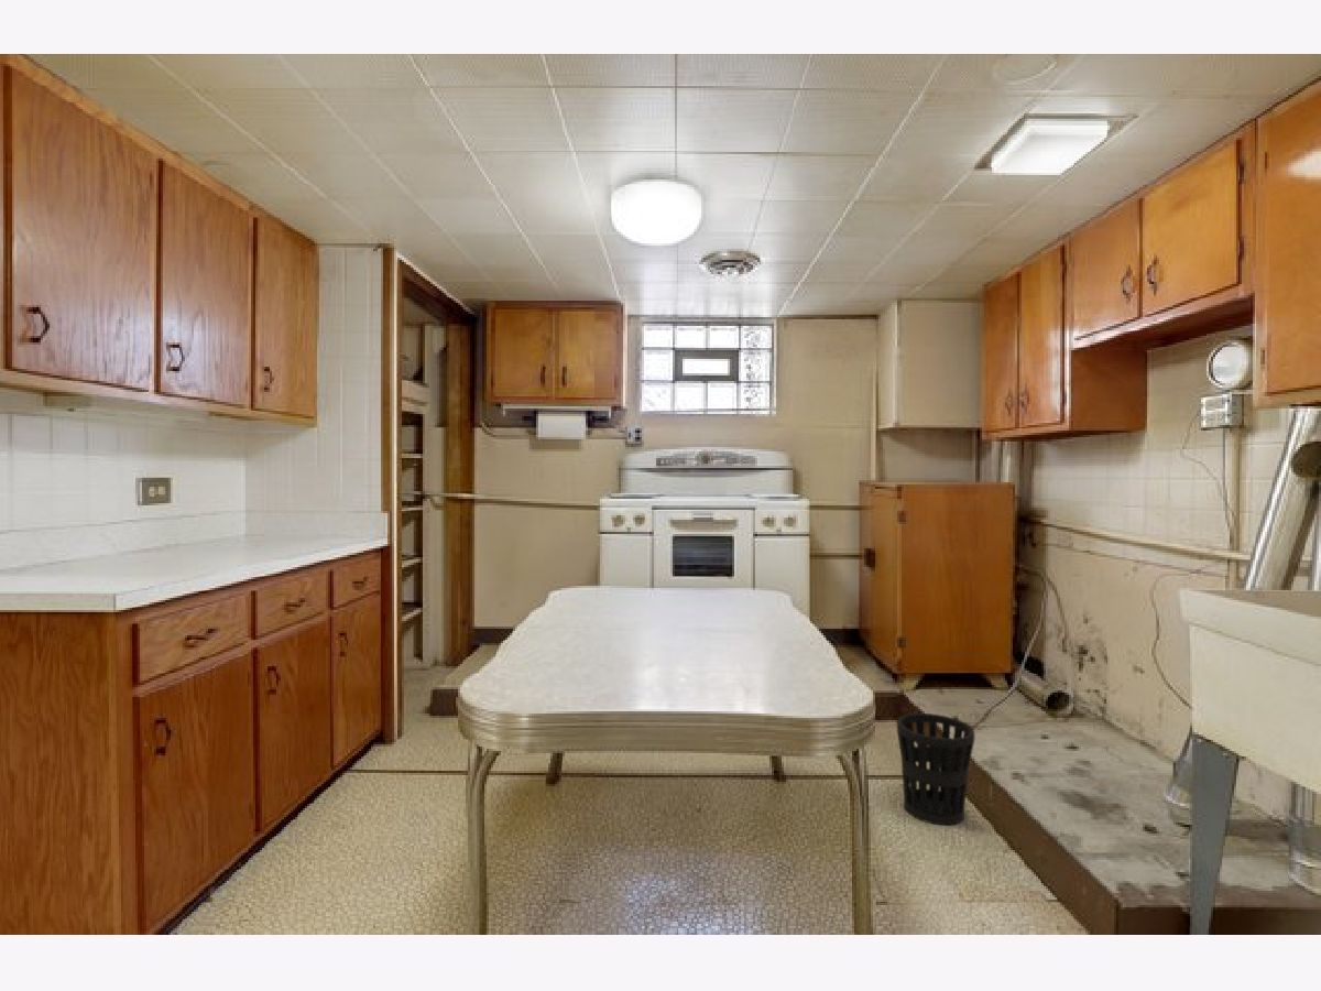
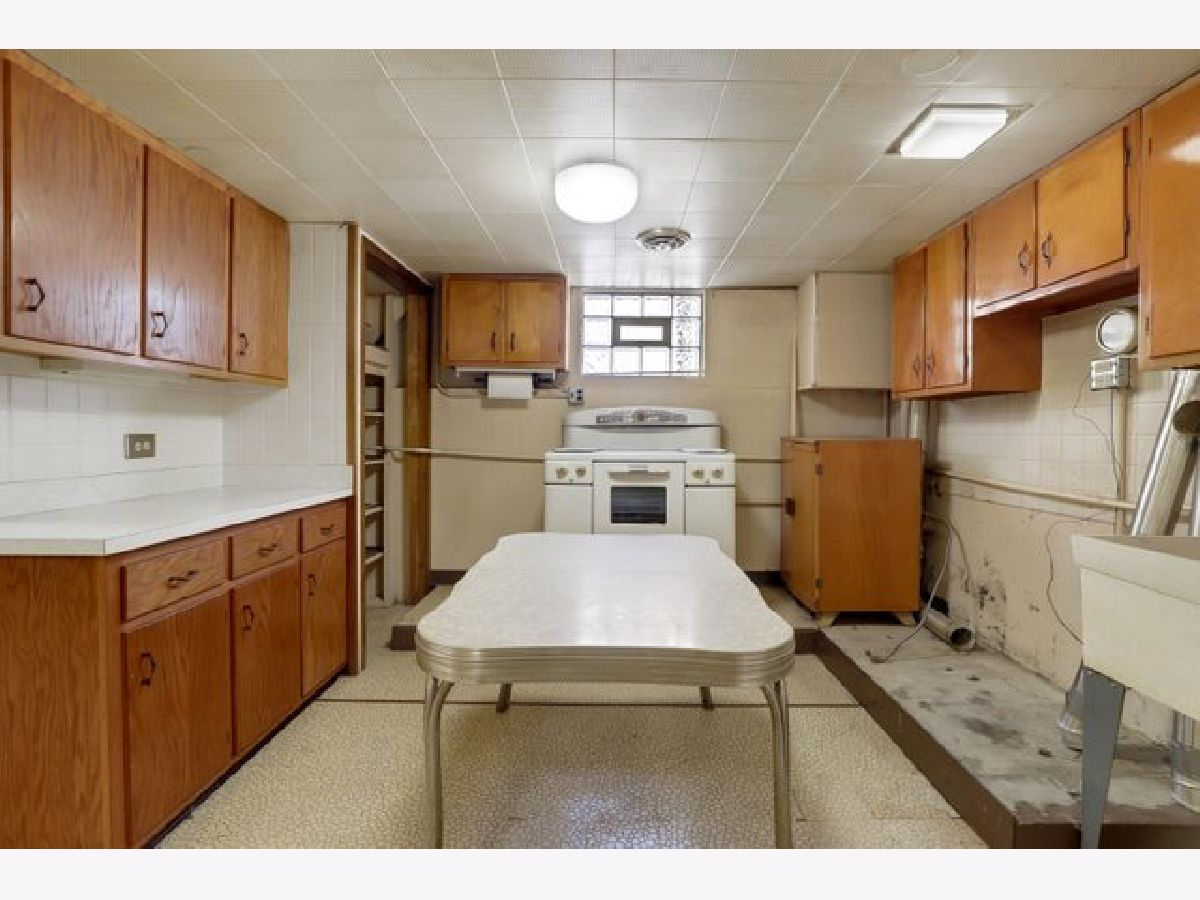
- wastebasket (934, 767)
